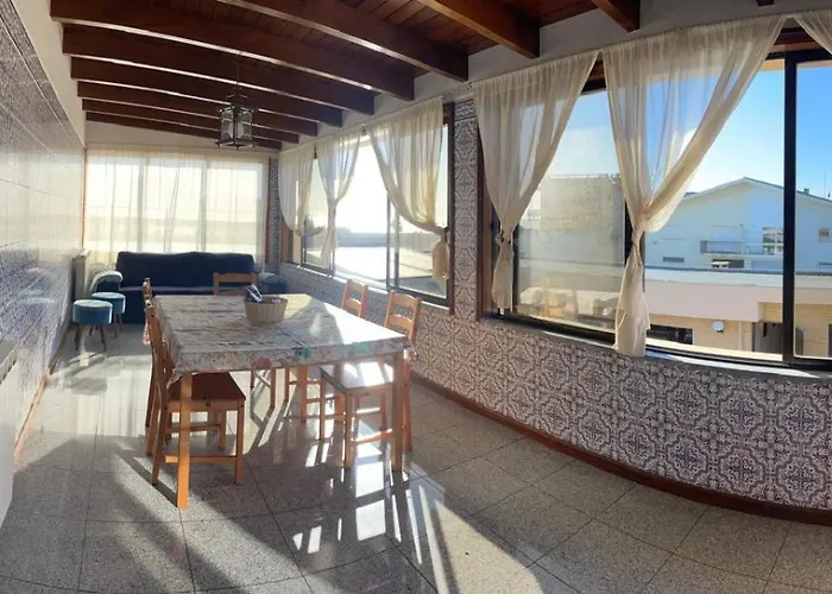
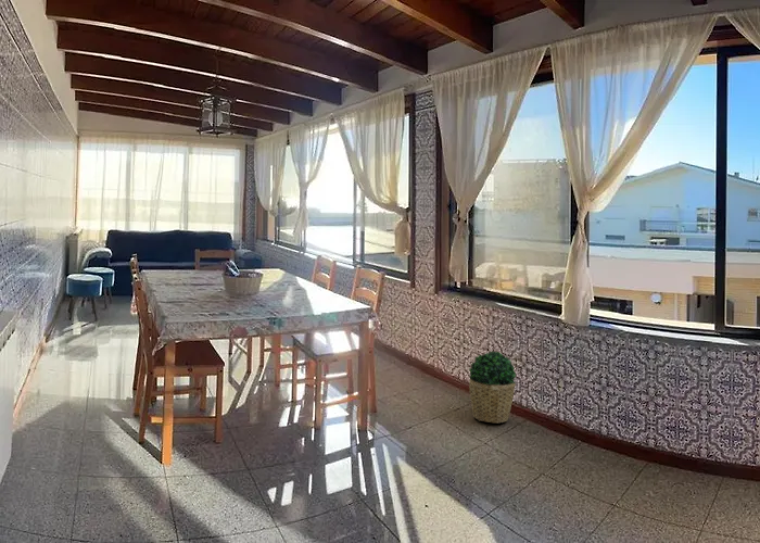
+ potted plant (491, 384)
